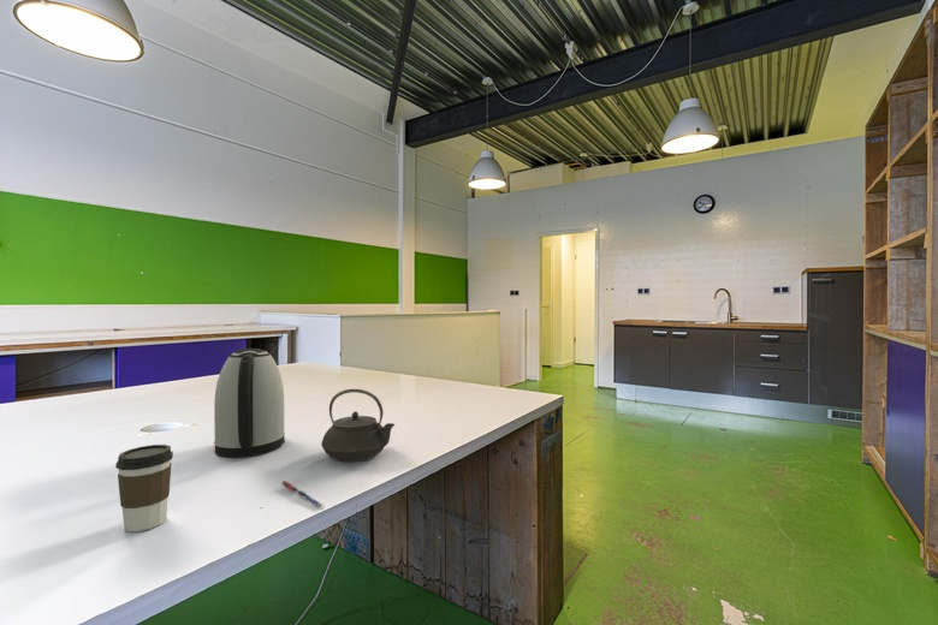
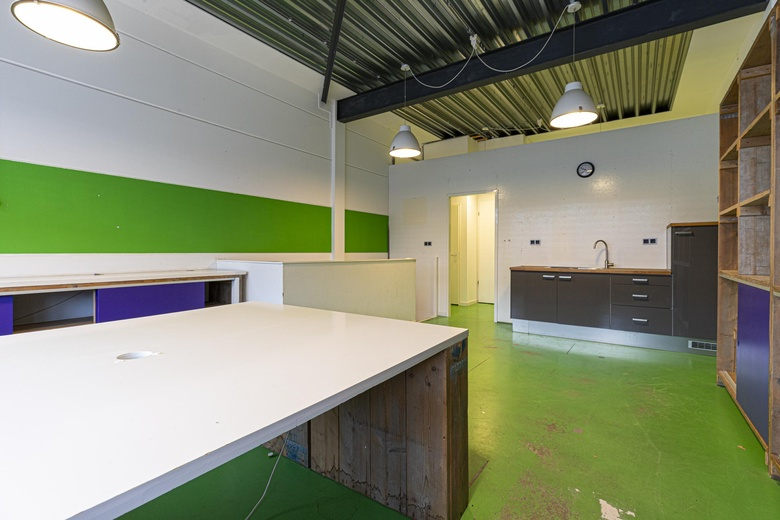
- coffee cup (146, 487)
- kettle (249, 399)
- pen (301, 493)
- teapot (360, 422)
